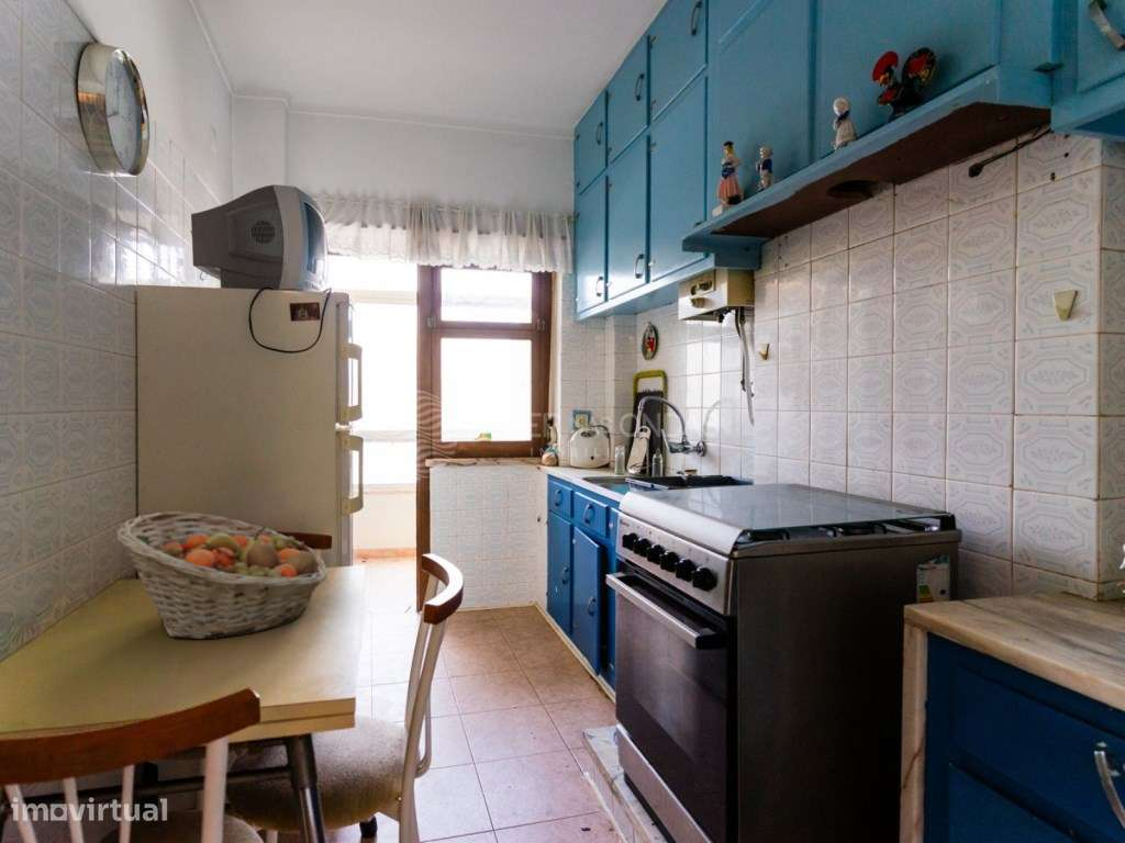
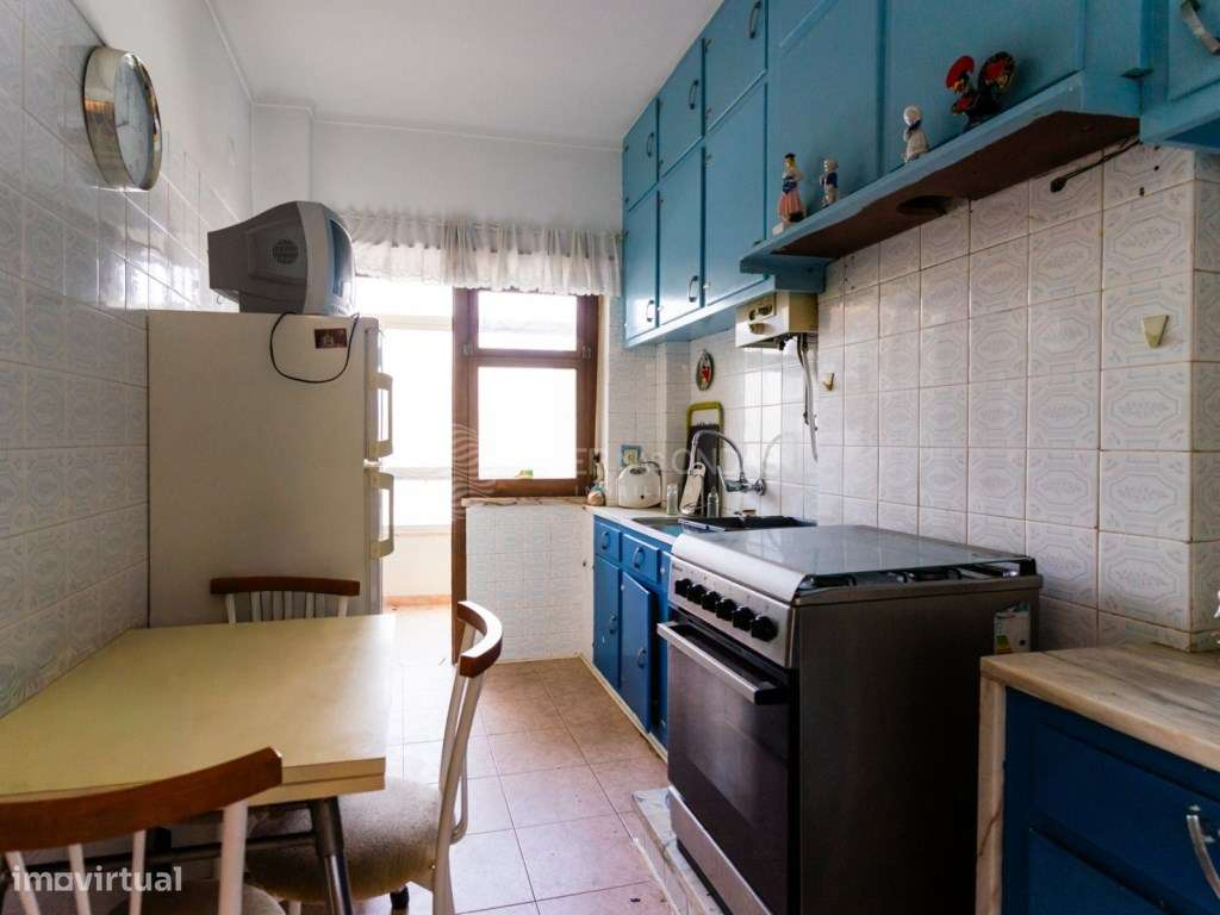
- fruit basket (230, 564)
